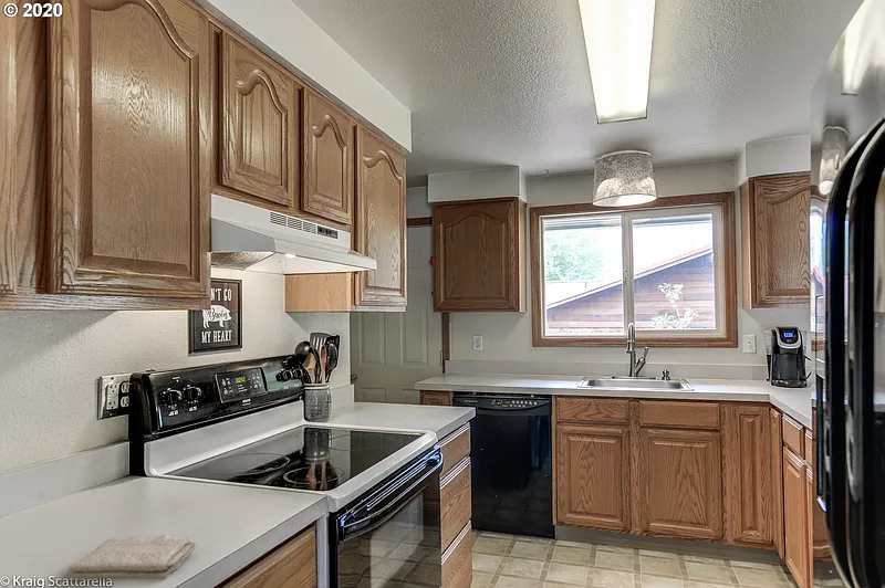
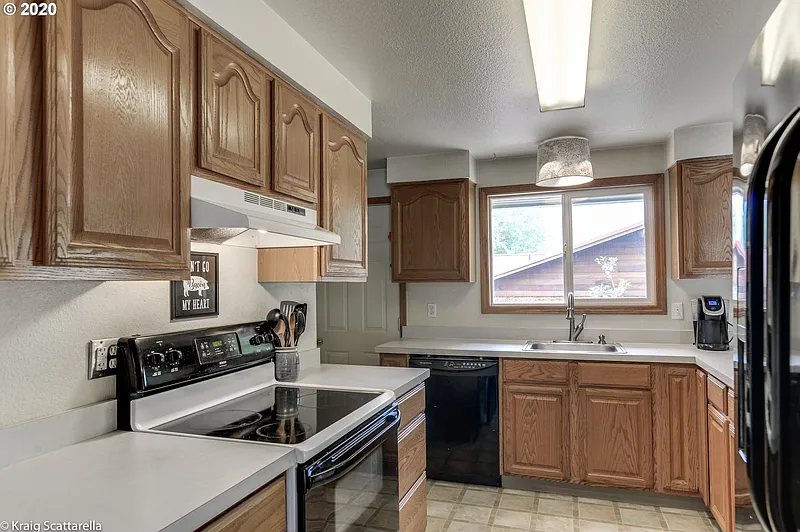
- washcloth (135, 556)
